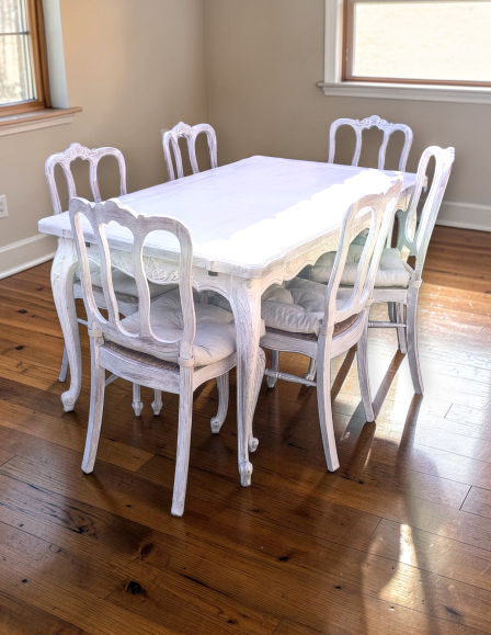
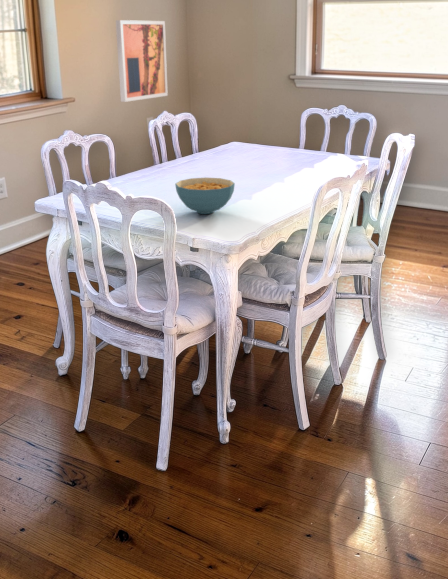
+ wall art (143, 60)
+ cereal bowl (205, 197)
